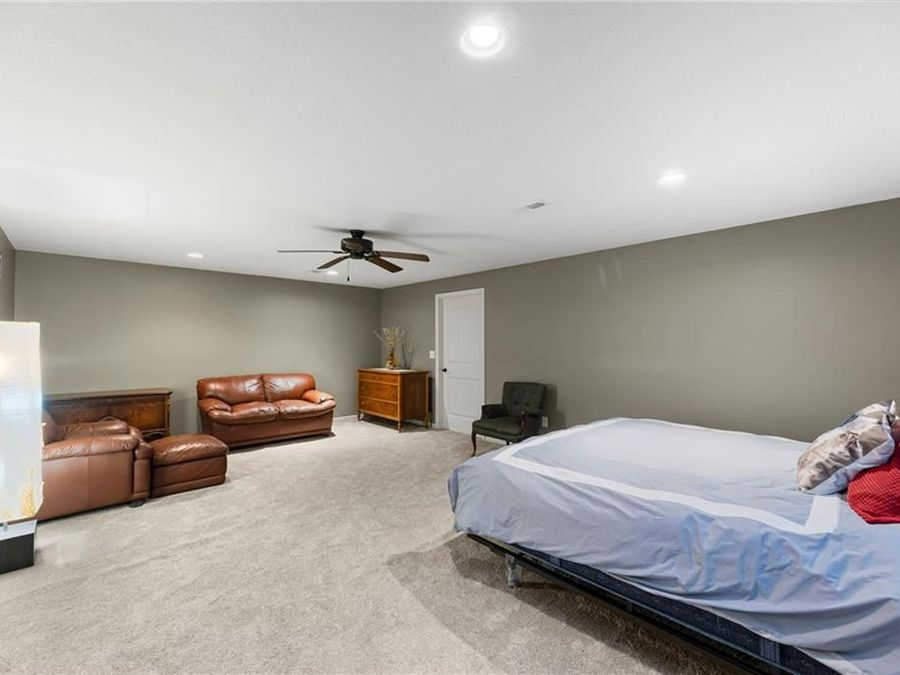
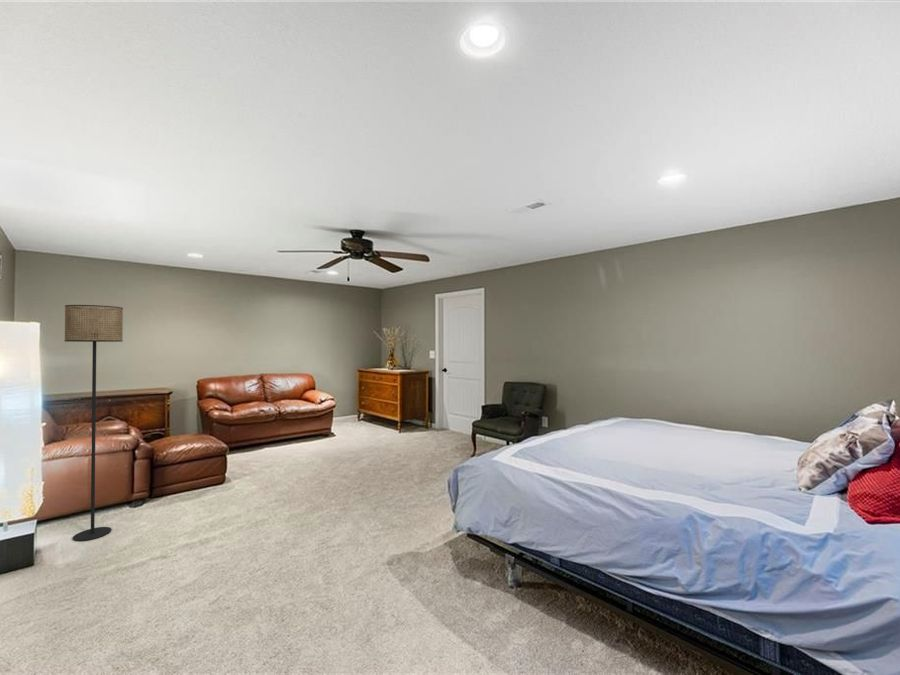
+ floor lamp (93, 420)
